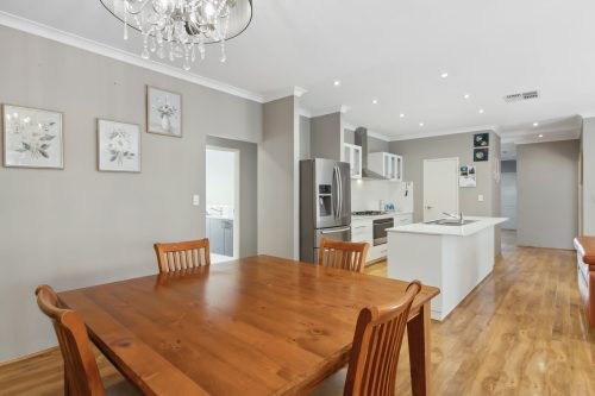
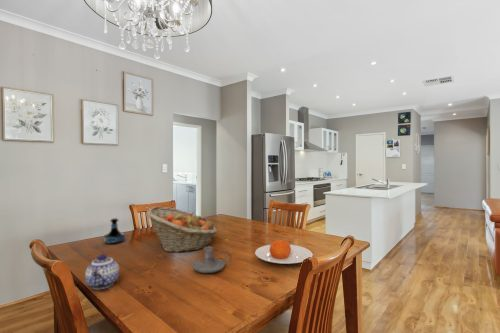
+ fruit basket (182, 225)
+ teapot (102, 269)
+ plate (283, 250)
+ candle holder (212, 258)
+ tequila bottle (114, 230)
